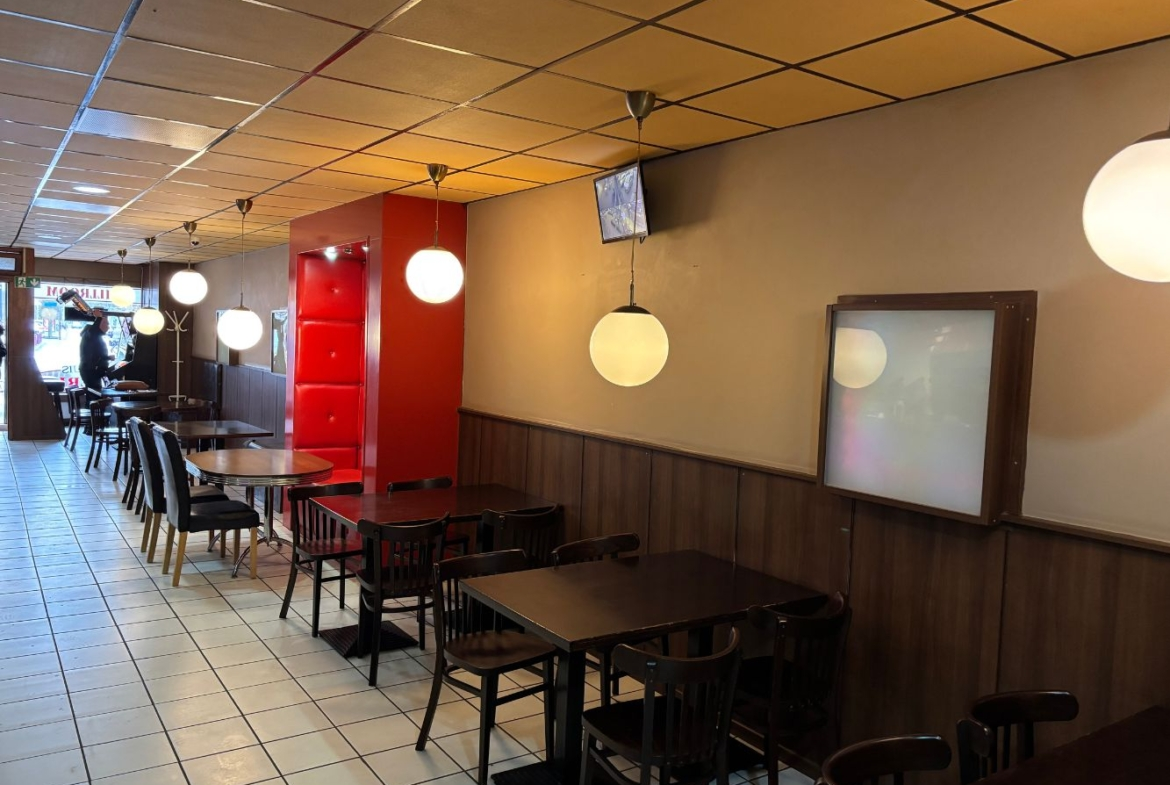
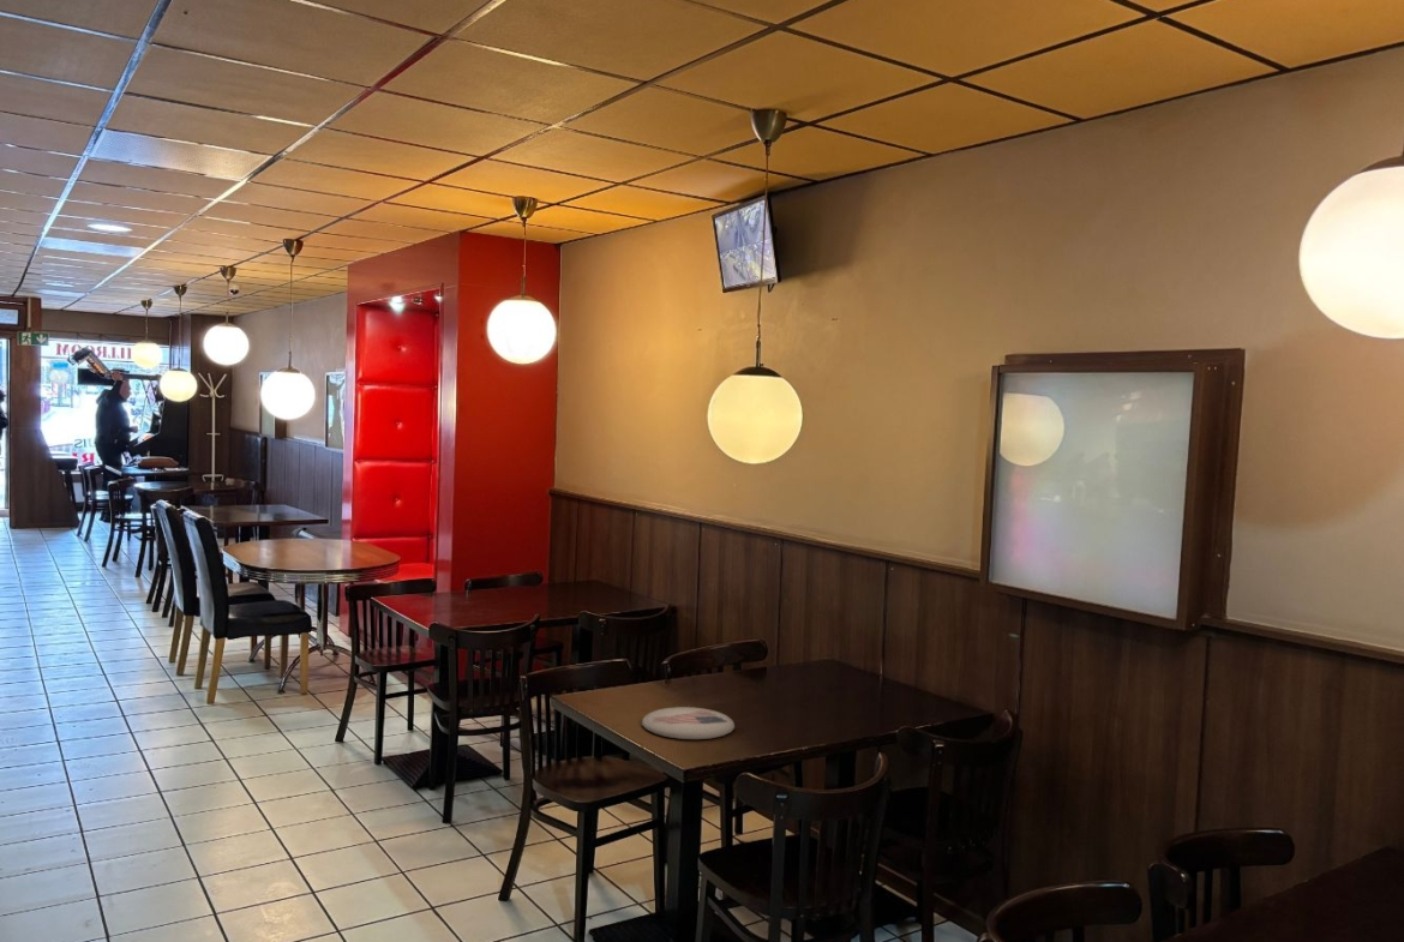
+ plate (688, 721)
